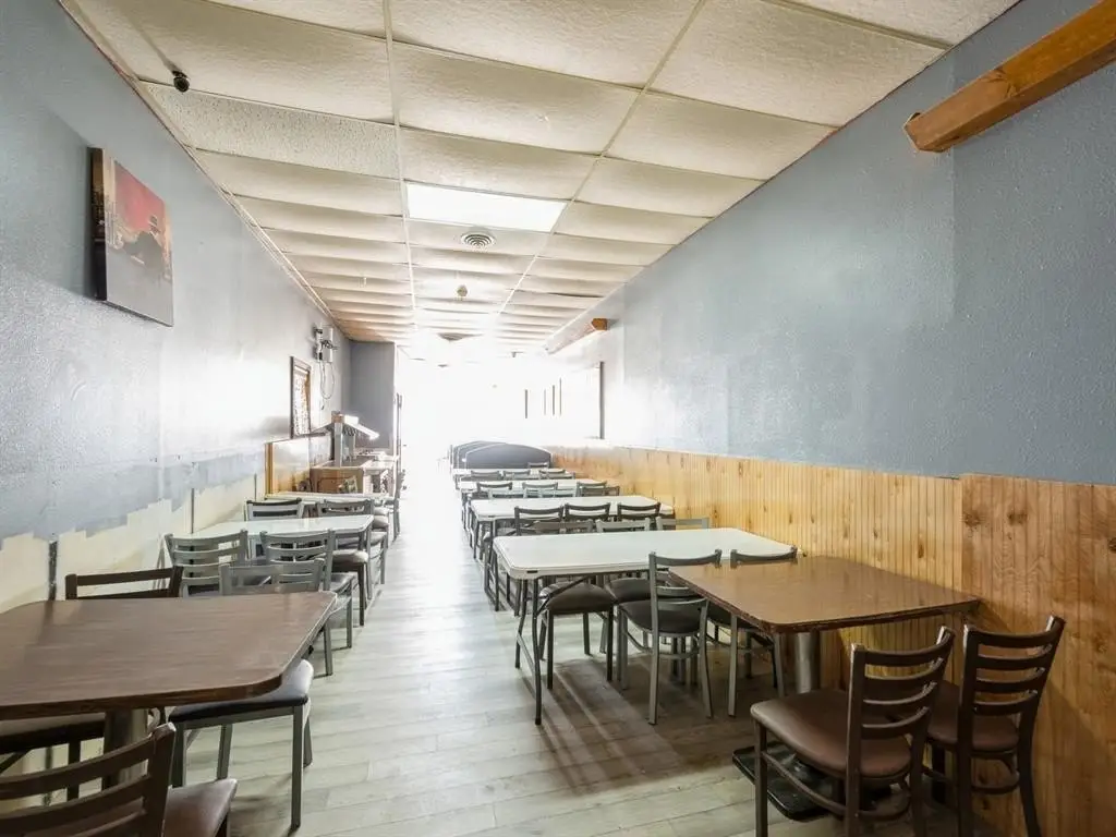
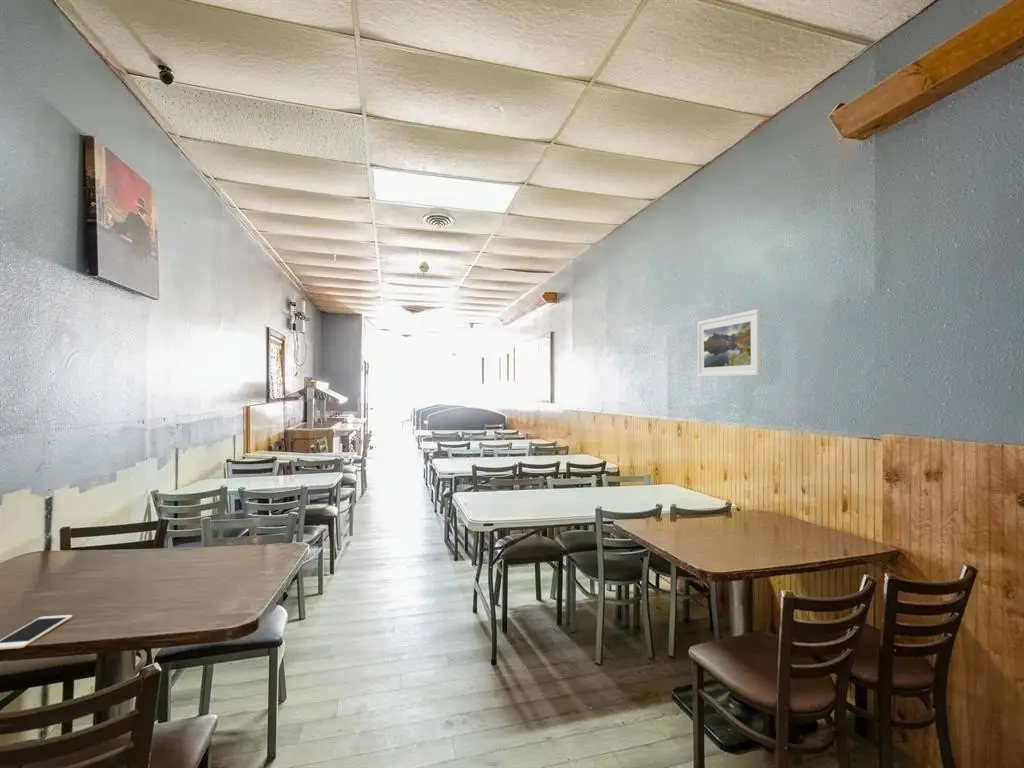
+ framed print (726, 346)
+ cell phone (32, 631)
